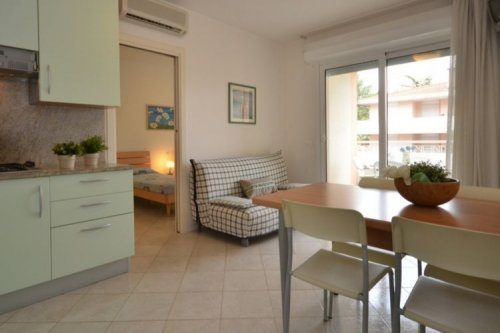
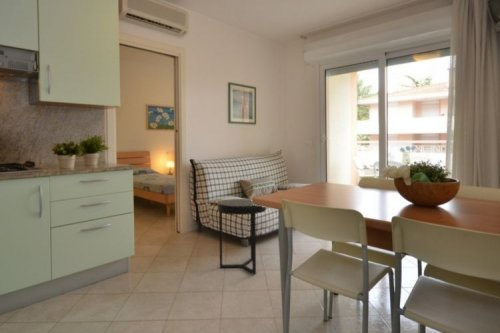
+ side table (251, 234)
